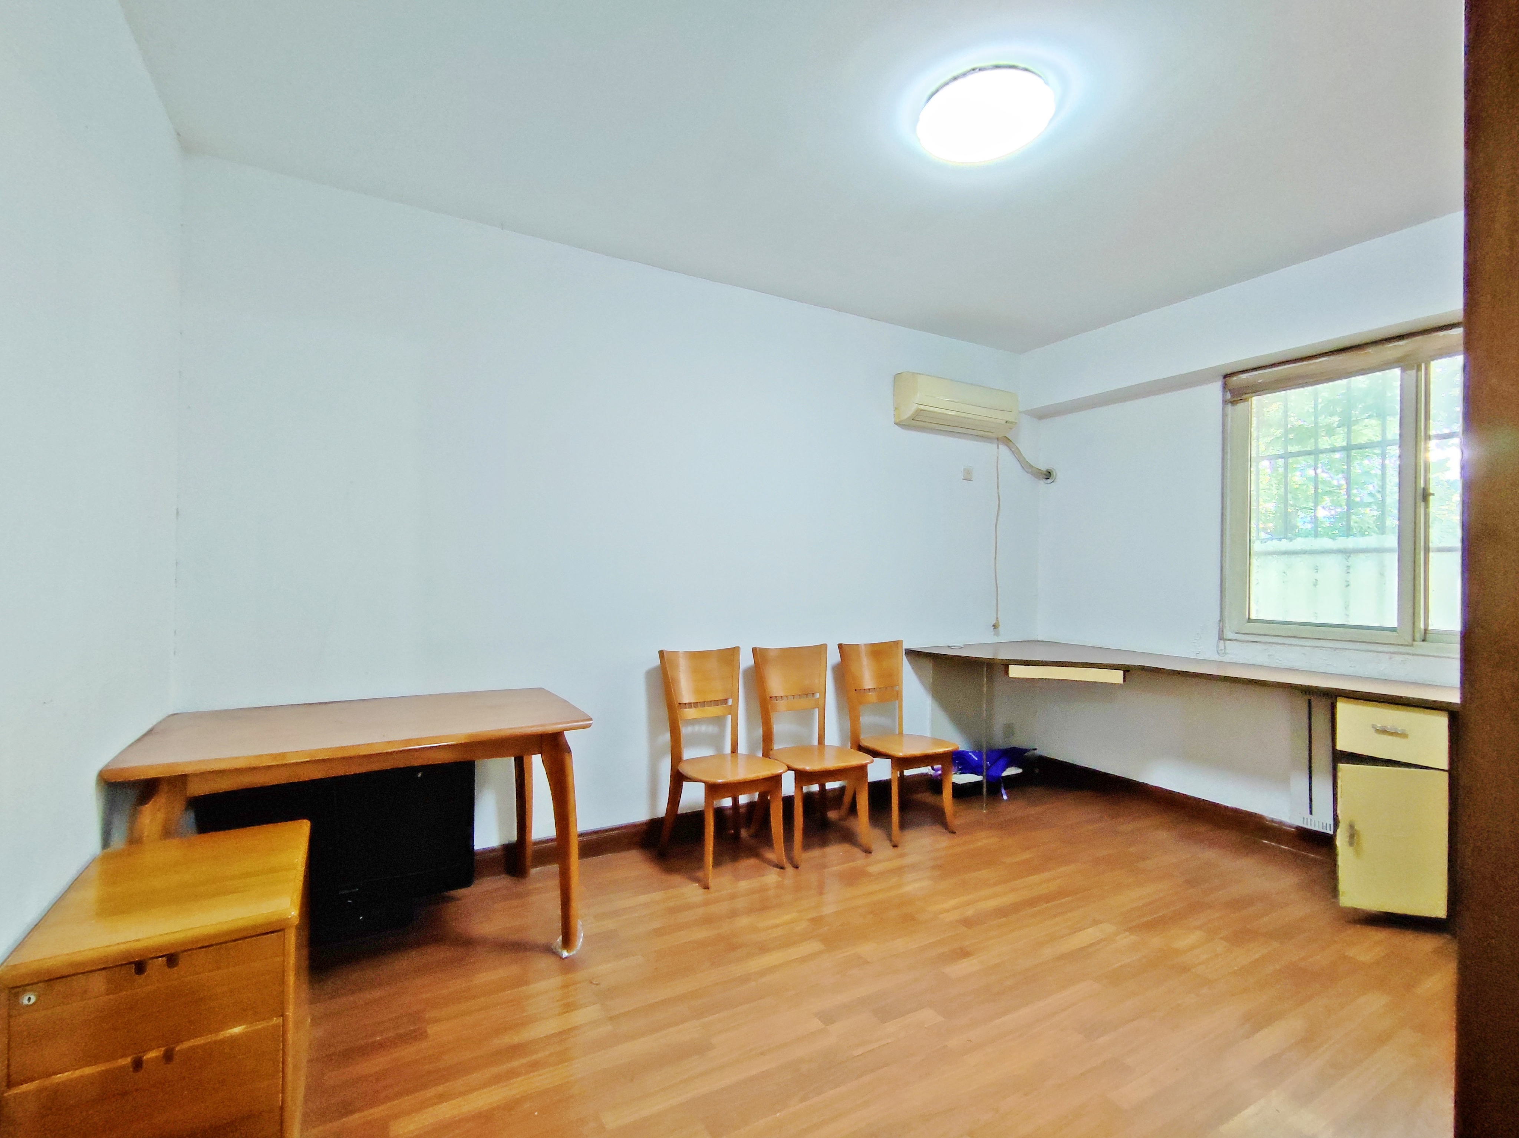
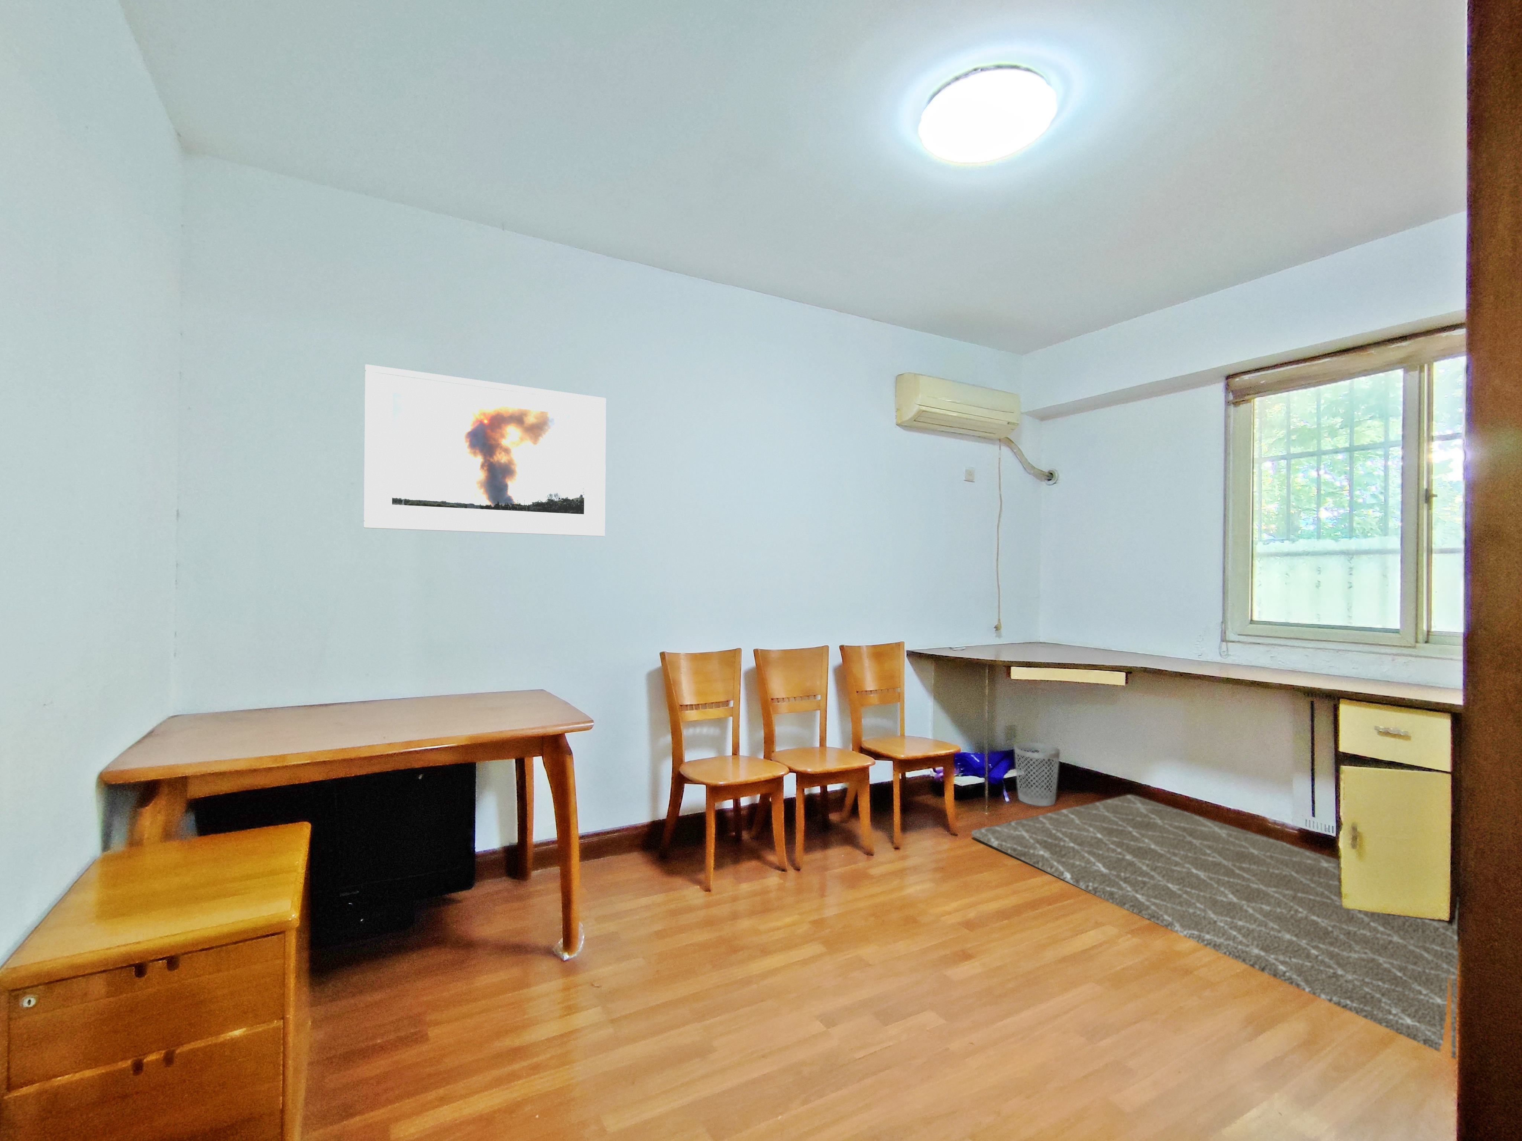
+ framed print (495, 458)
+ rug (1242, 883)
+ wastebasket (1037, 774)
